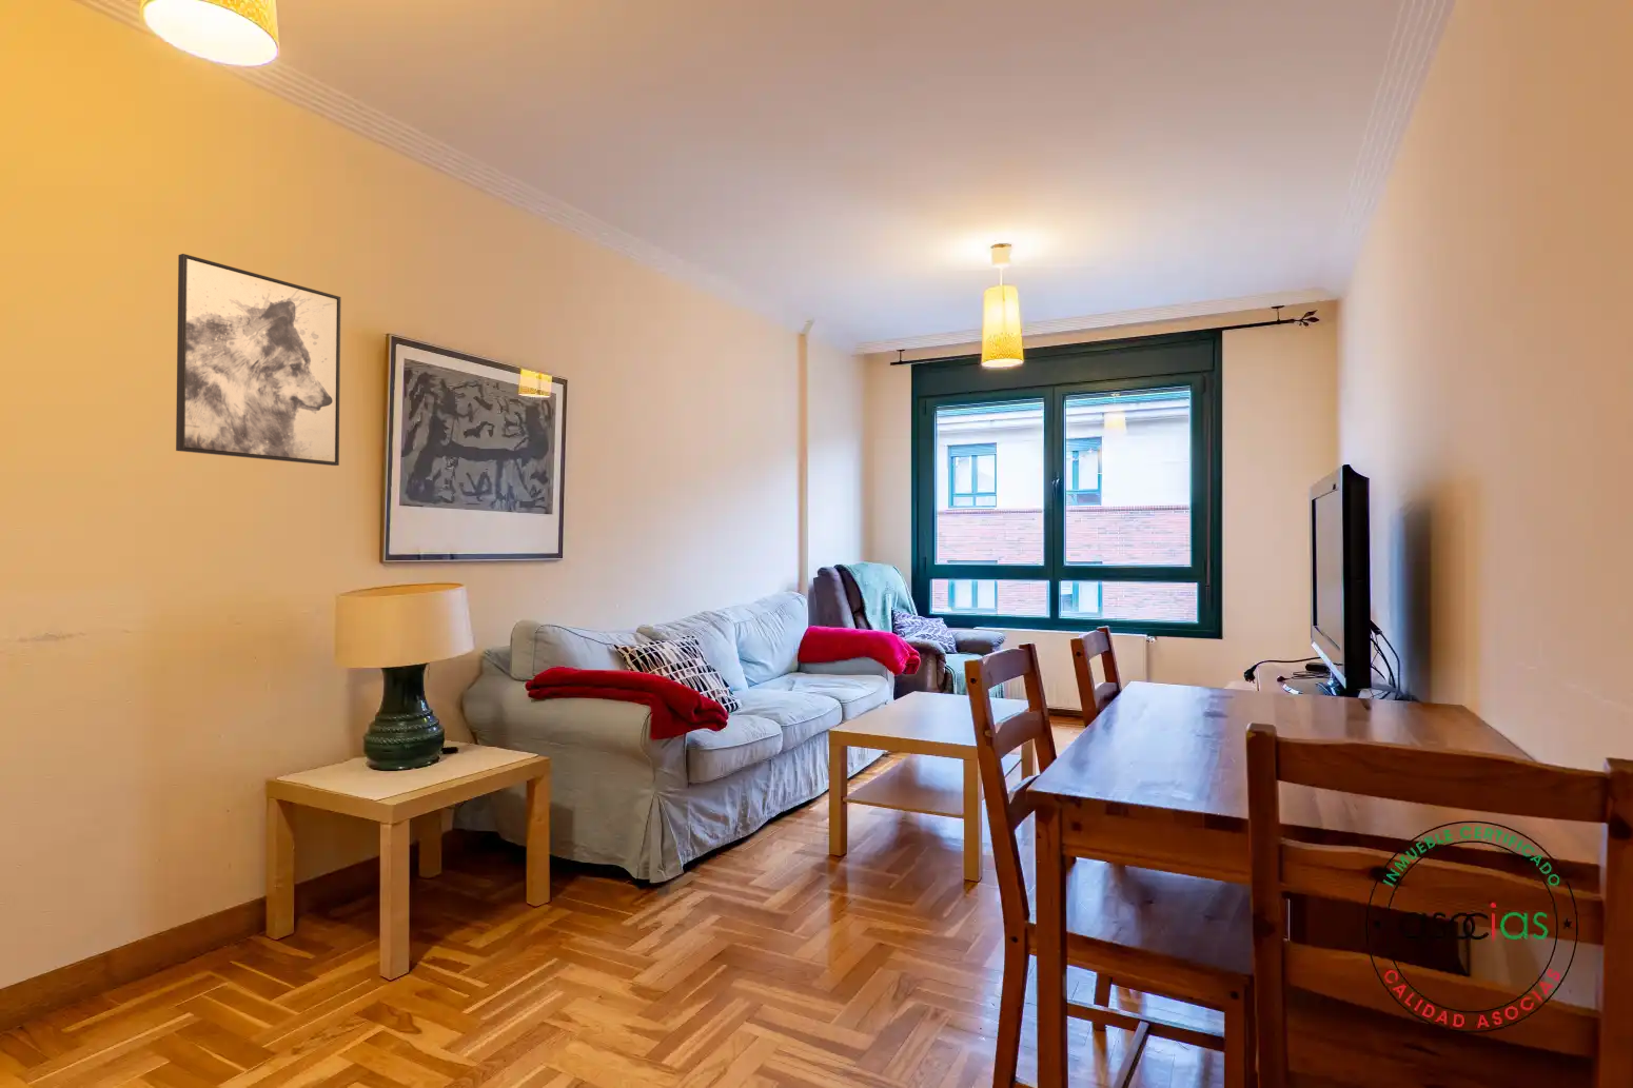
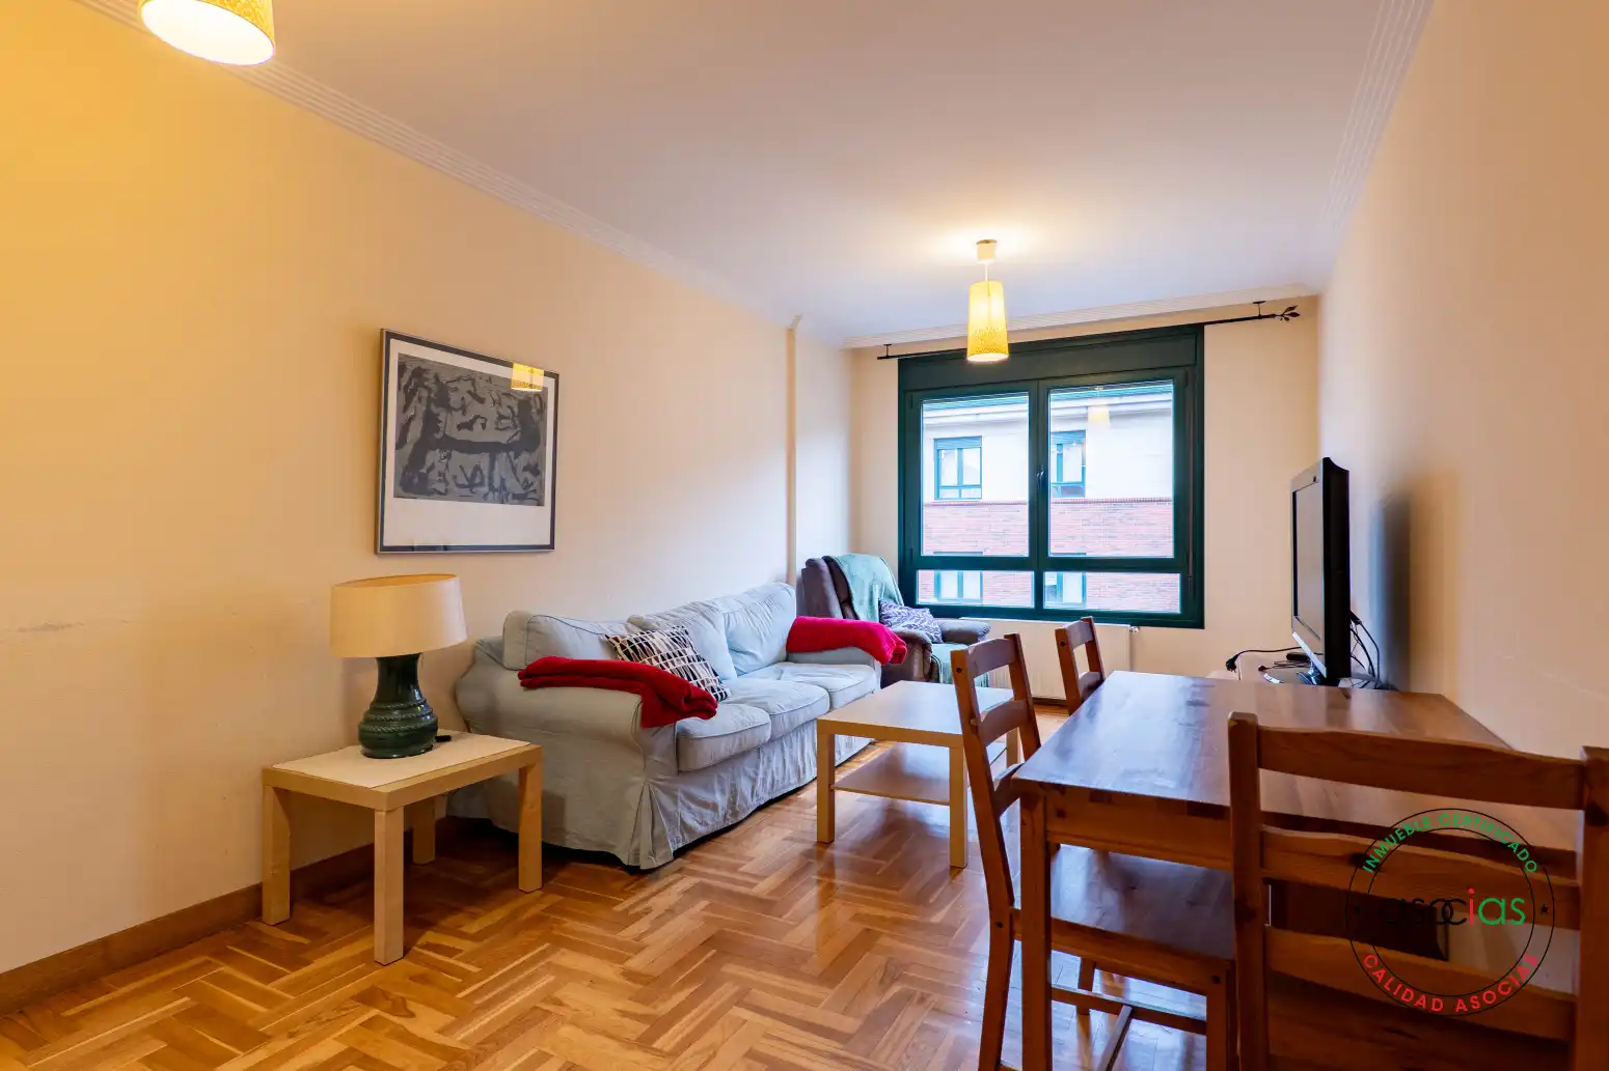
- wall art (265, 368)
